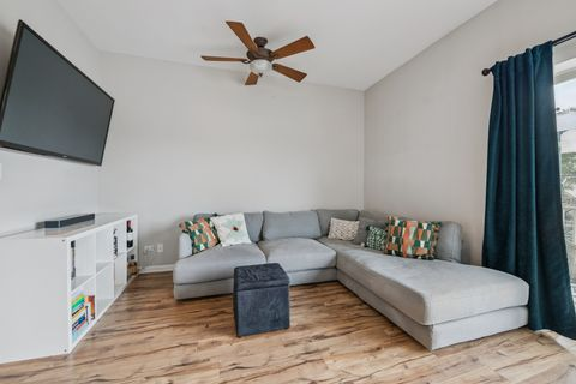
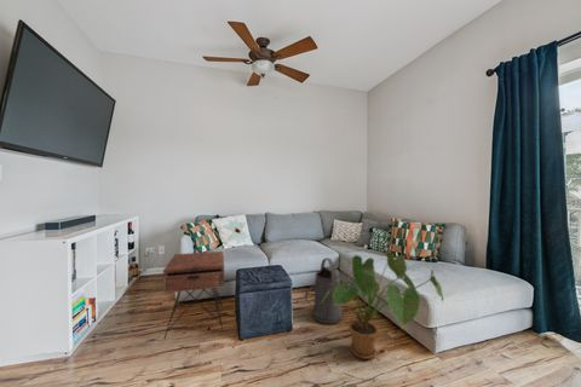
+ watering can (338, 284)
+ nightstand (196, 289)
+ house plant (378, 304)
